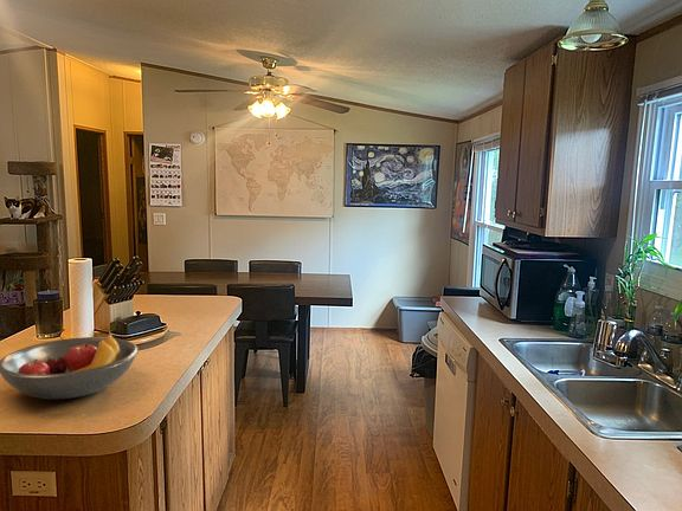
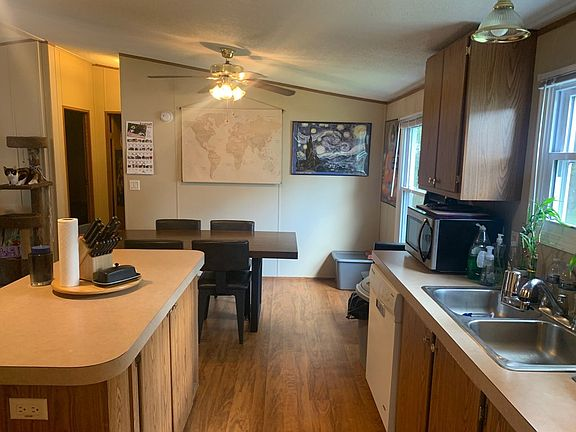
- fruit bowl (71, 367)
